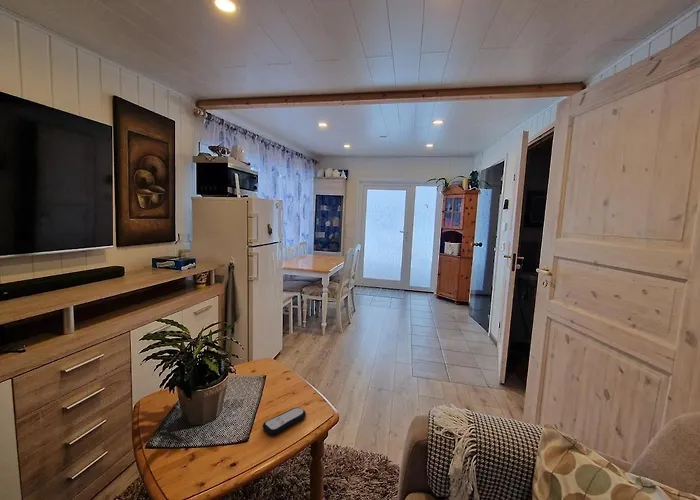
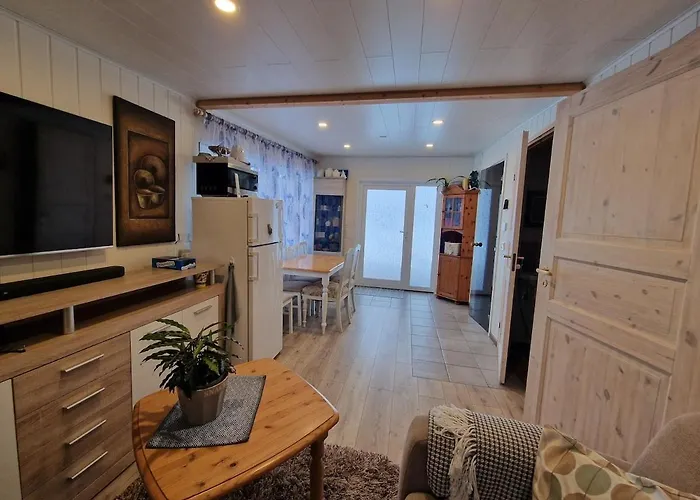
- remote control (285, 419)
